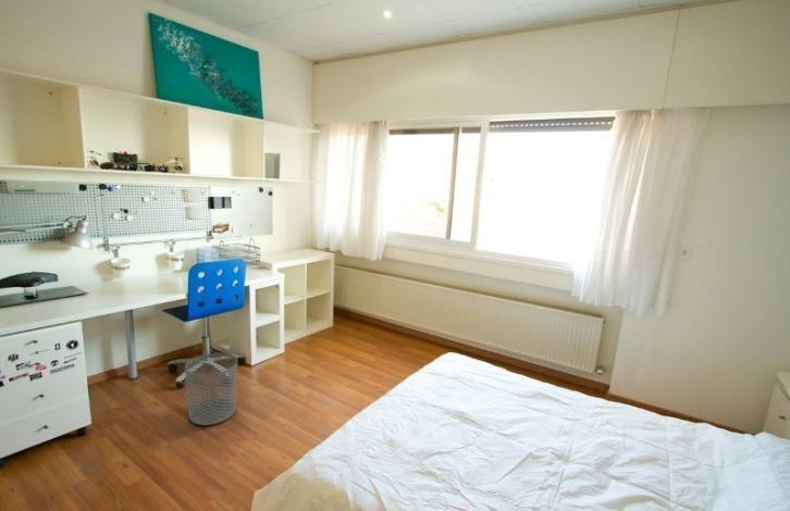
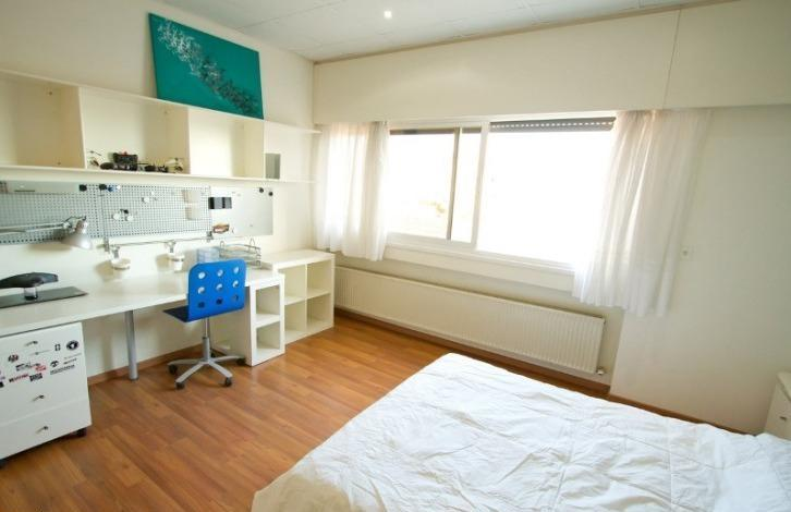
- waste bin (212, 388)
